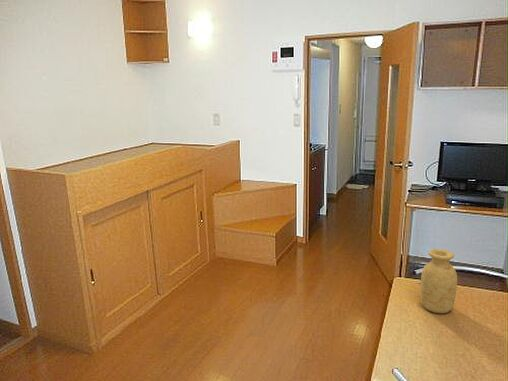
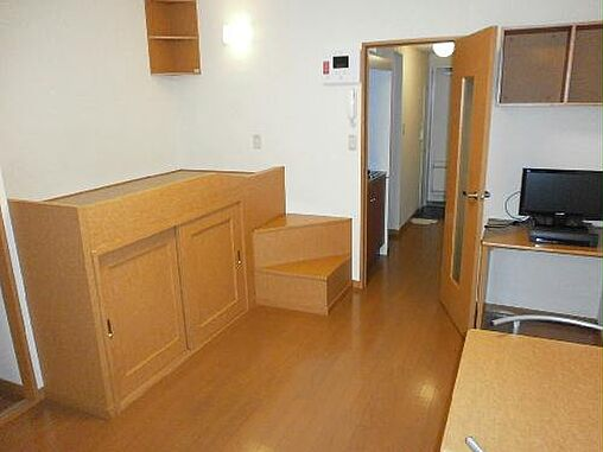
- vase (438, 280)
